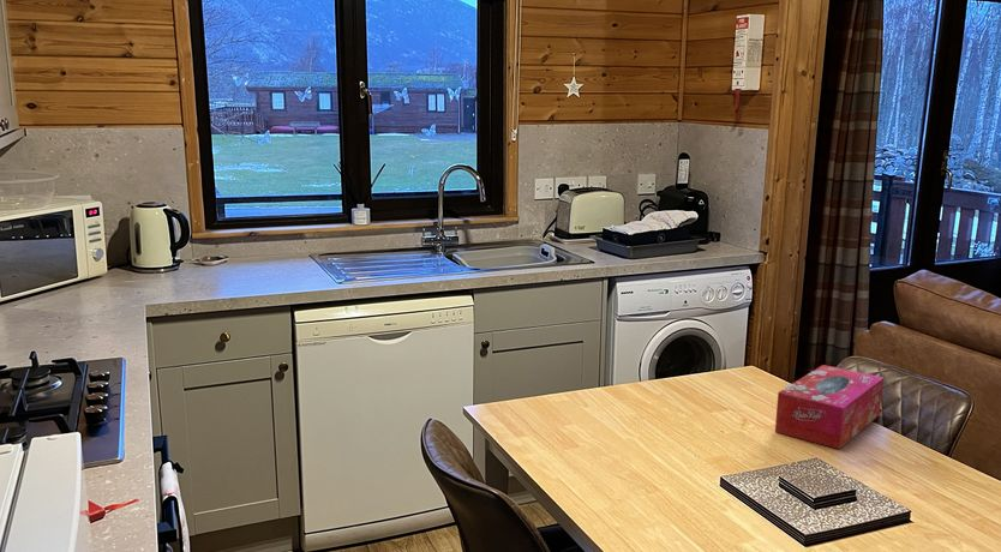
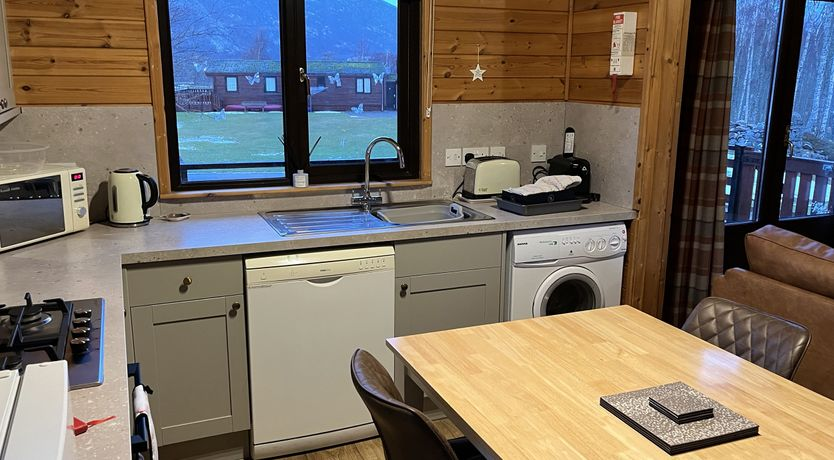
- tissue box (831, 403)
